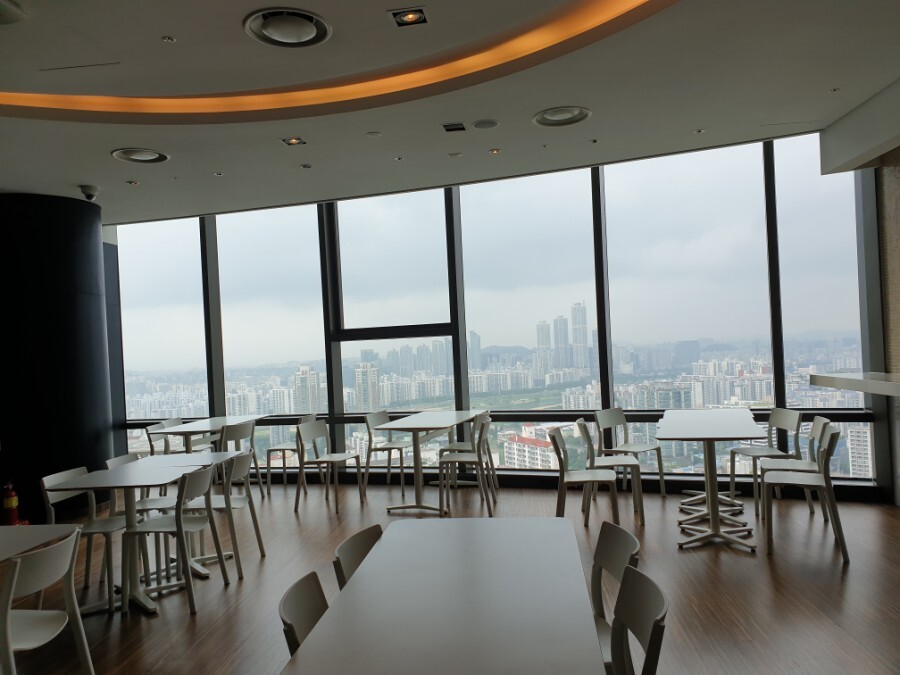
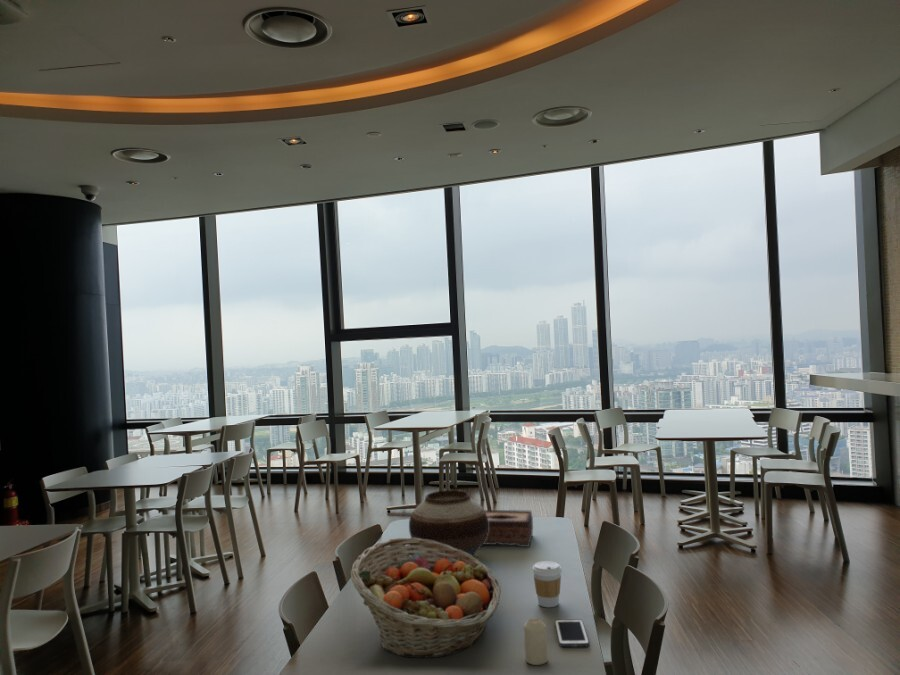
+ vase (448, 528)
+ cell phone (571, 632)
+ fruit basket (427, 591)
+ candle (535, 639)
+ tissue box (499, 527)
+ coffee cup (547, 583)
